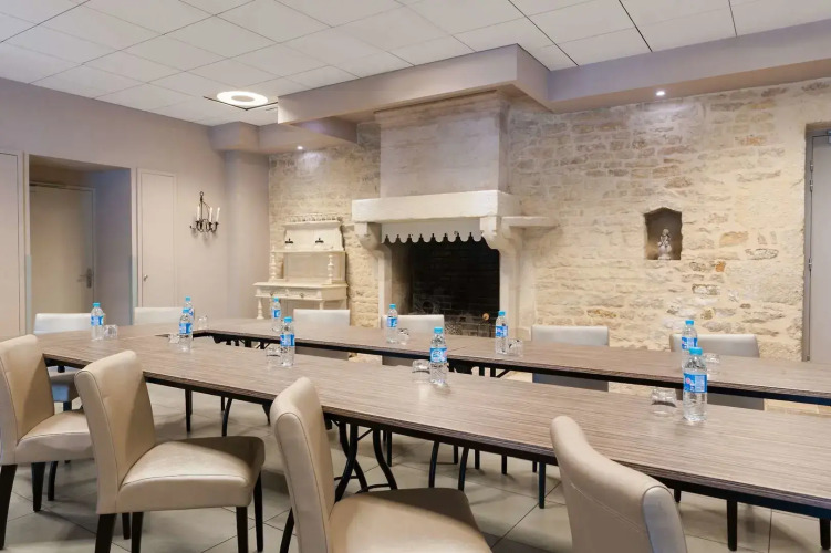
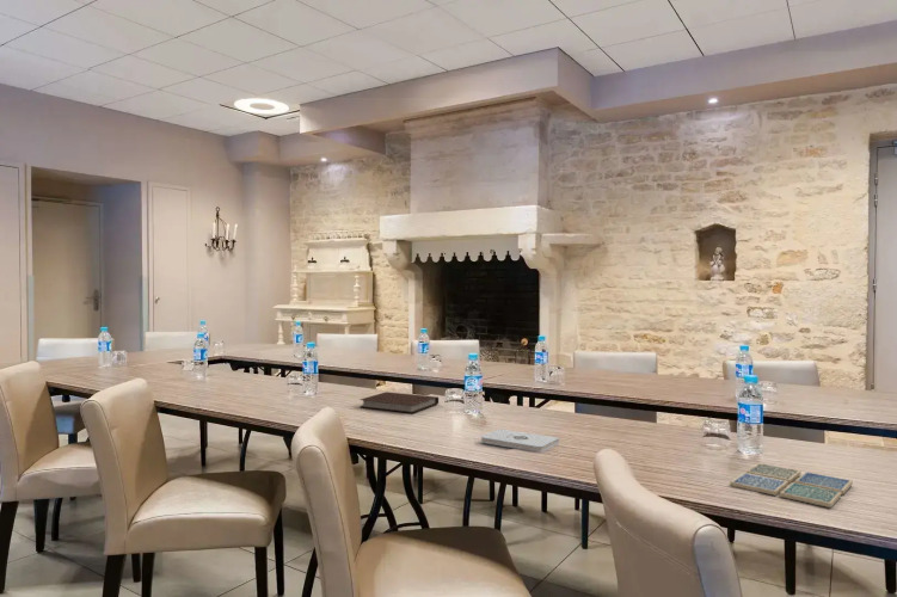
+ notebook (399, 401)
+ notepad (518, 439)
+ drink coaster (791, 484)
